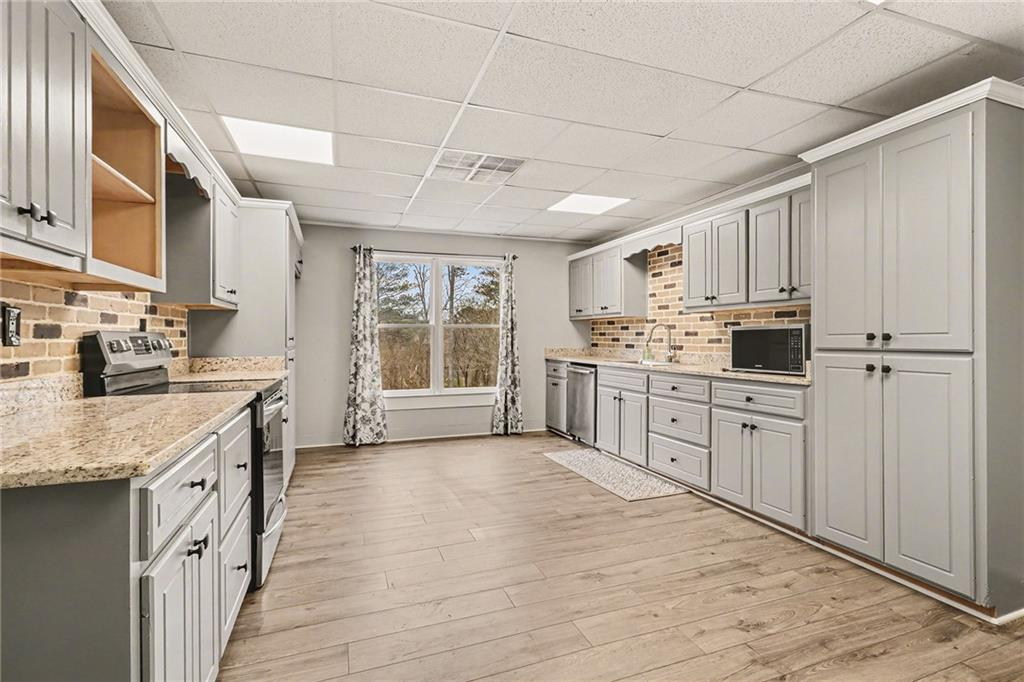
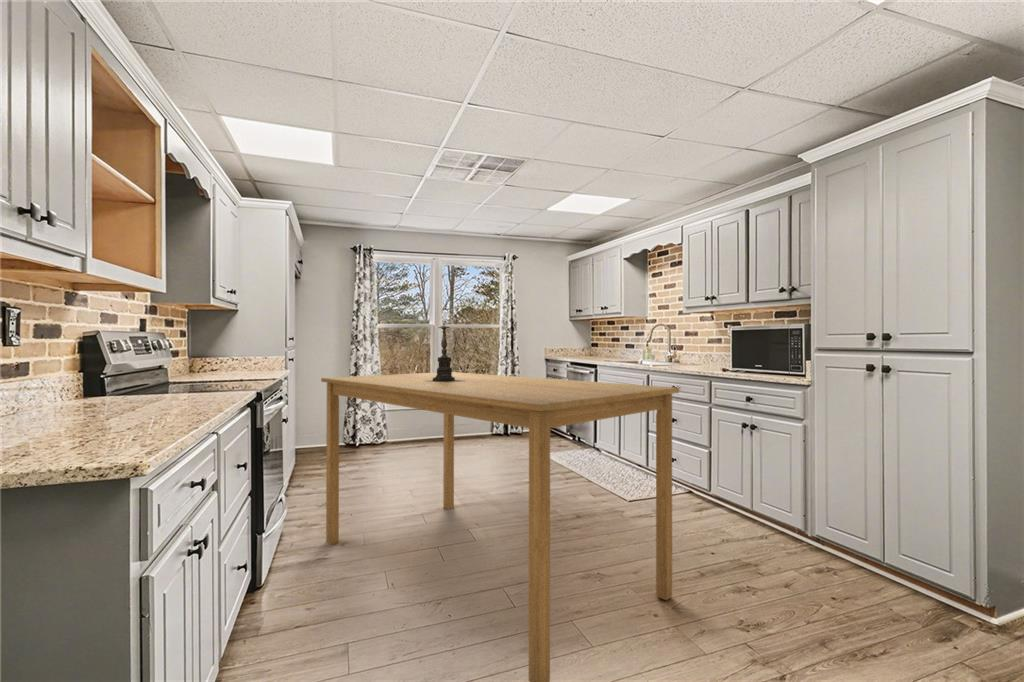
+ dining table (453, 474)
+ candle holder (444, 348)
